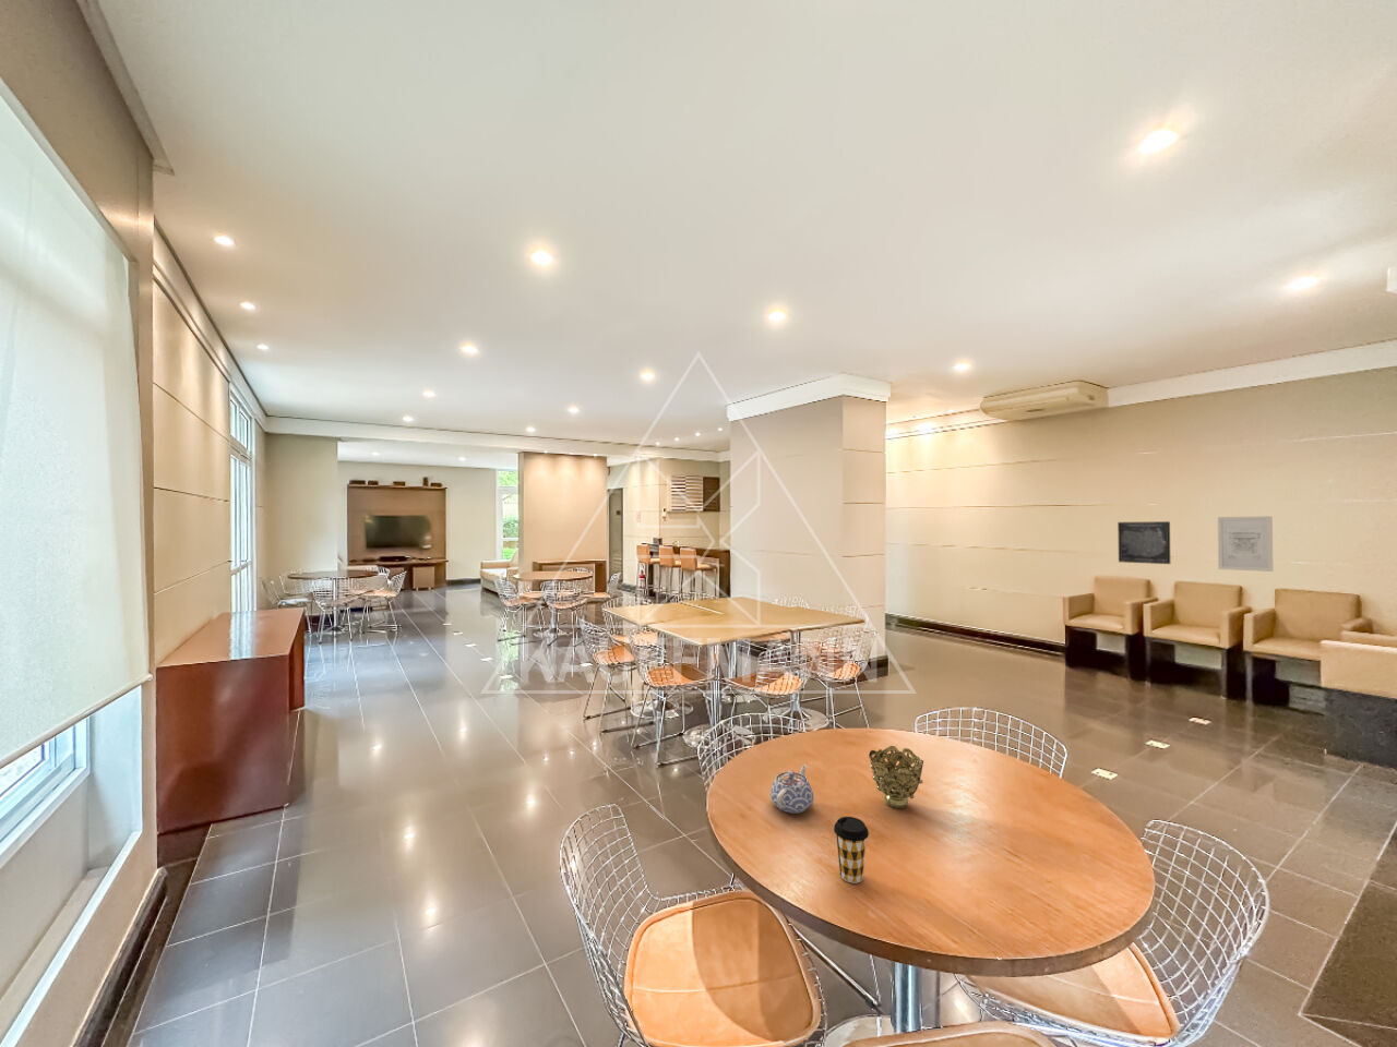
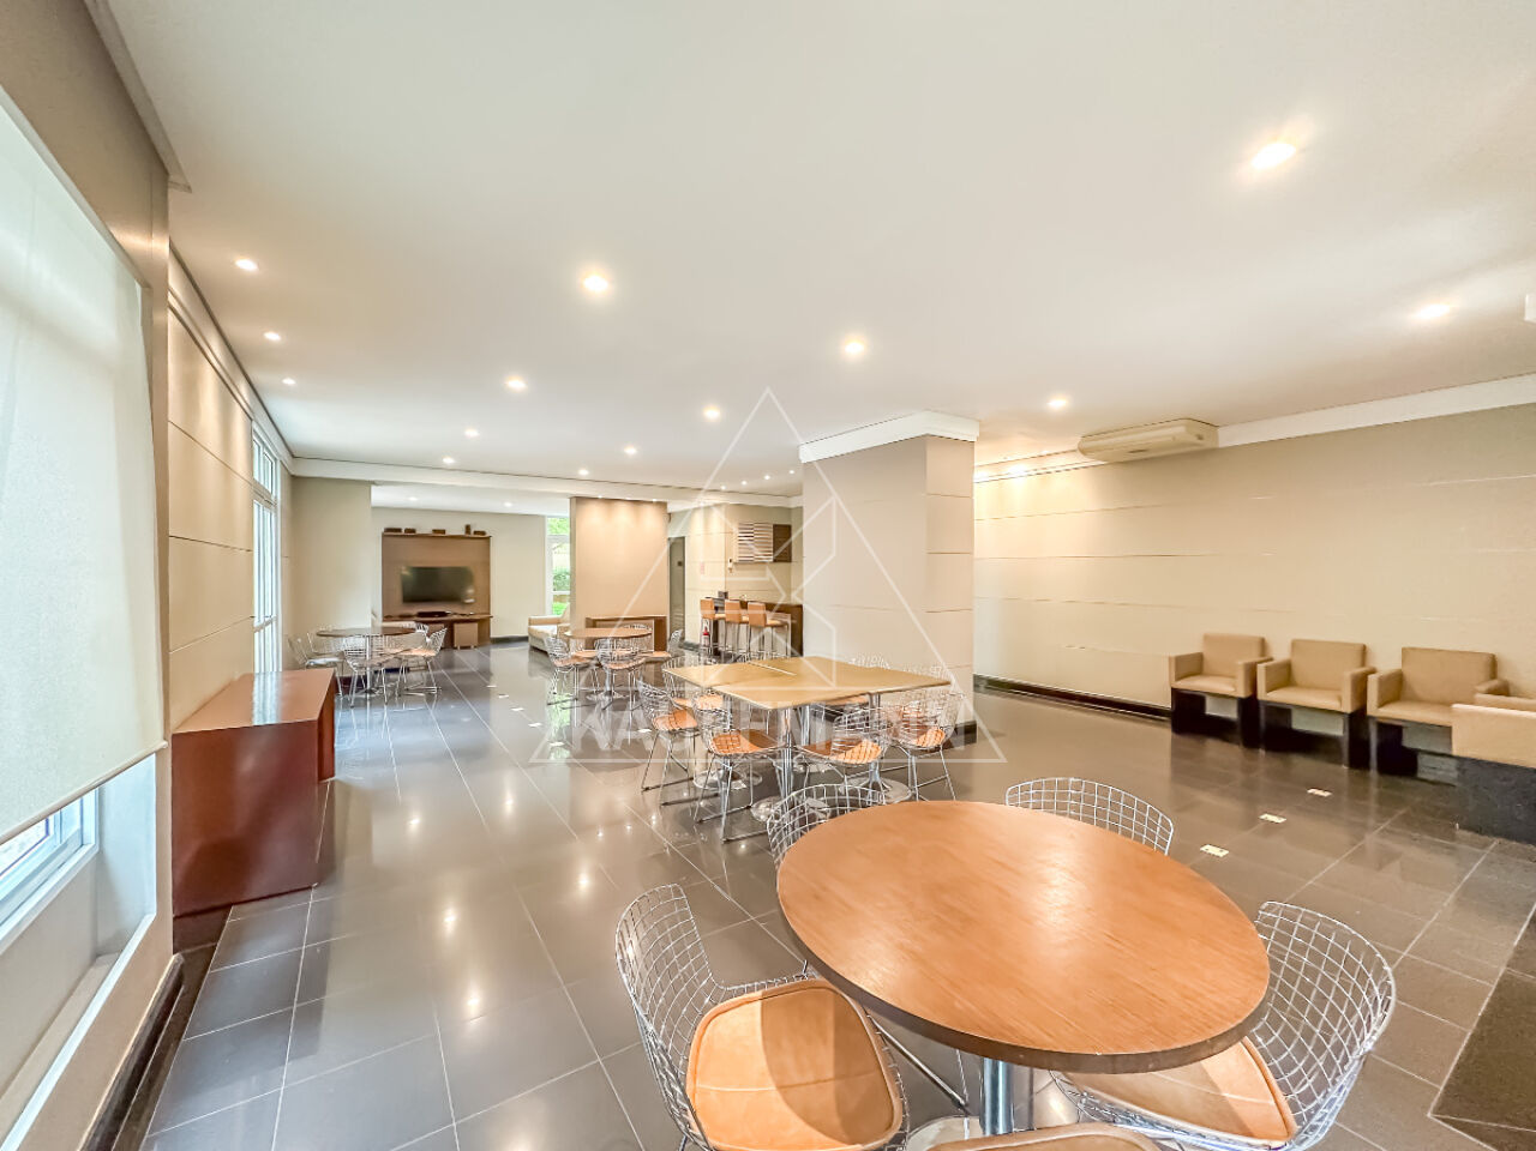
- wall art (1244, 543)
- wall art (1143, 542)
- decorative bowl (897, 780)
- coffee cup (851, 850)
- teapot (792, 787)
